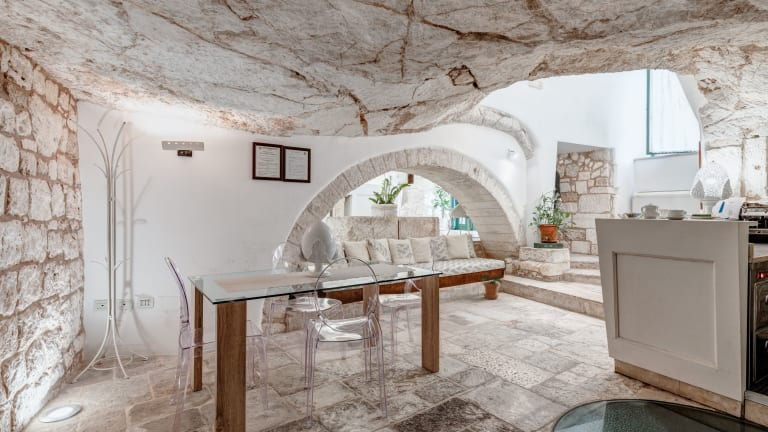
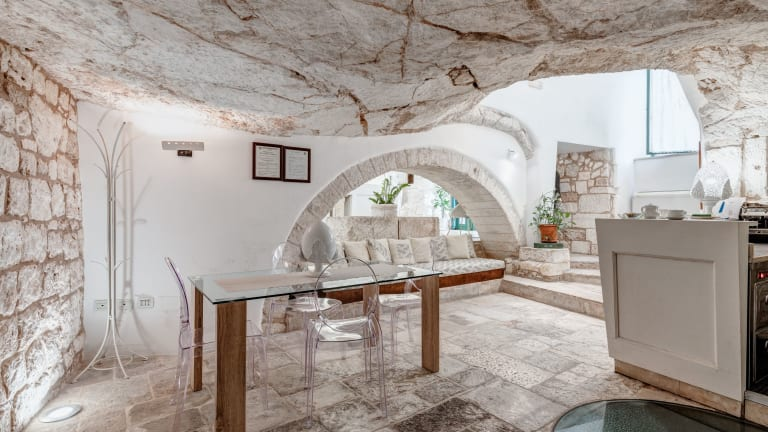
- potted plant (491, 287)
